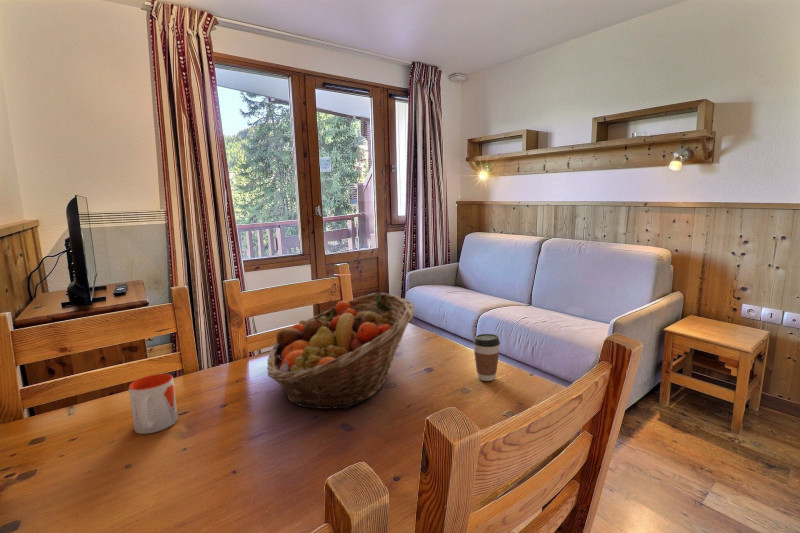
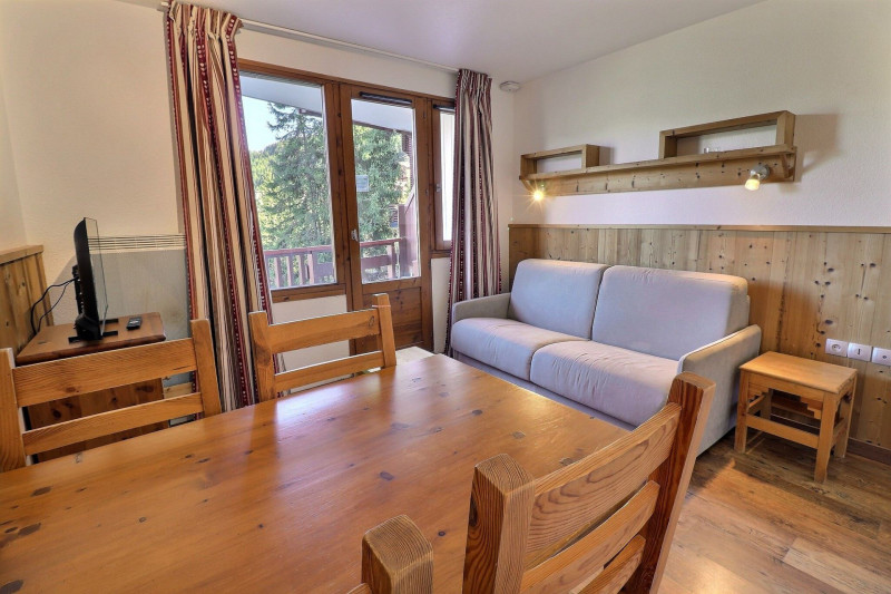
- mug (151, 406)
- fruit basket (341, 342)
- coffee cup (486, 357)
